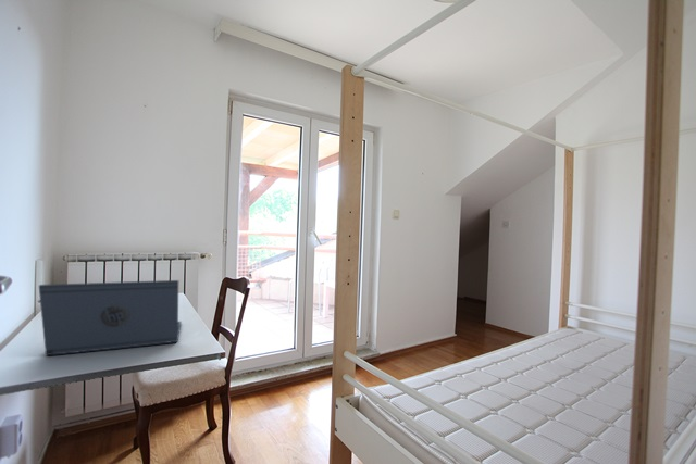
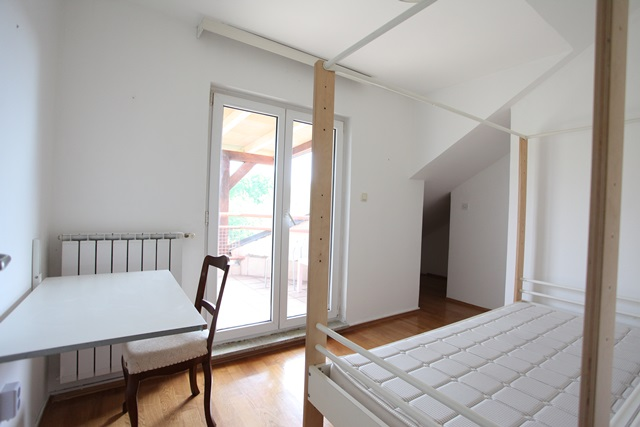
- laptop (123, 308)
